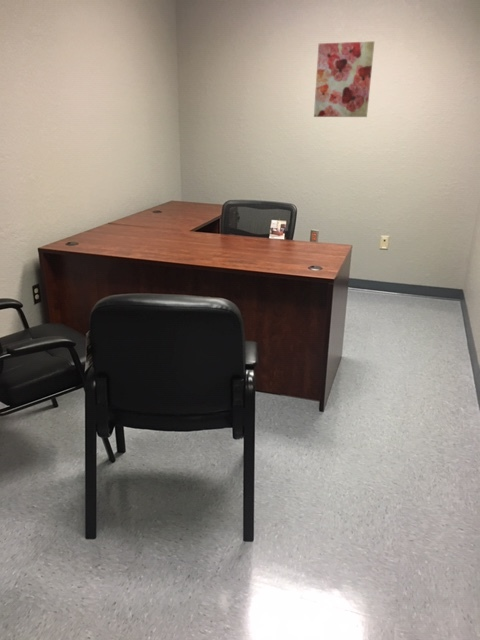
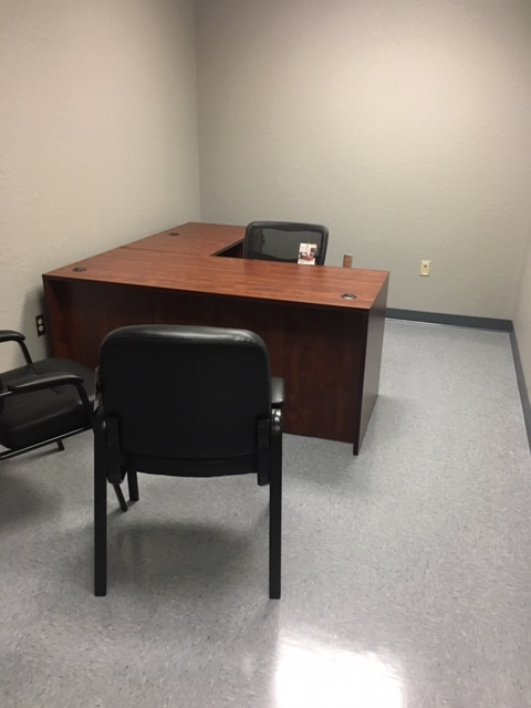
- wall art (343, 80)
